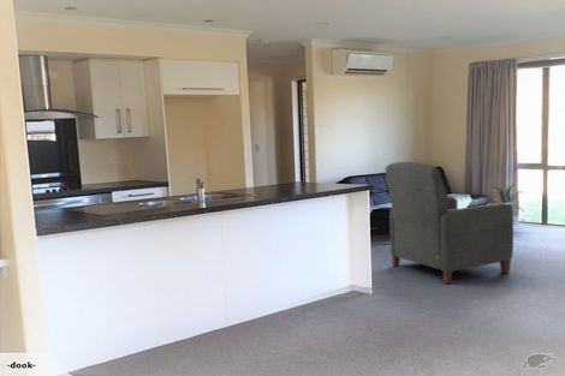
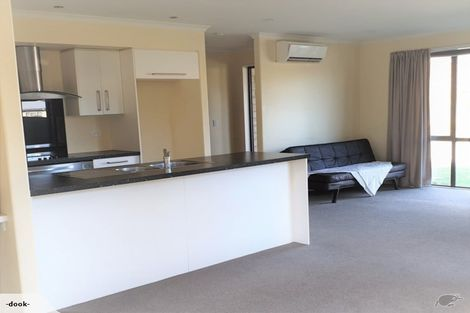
- chair (446, 214)
- indoor plant (504, 202)
